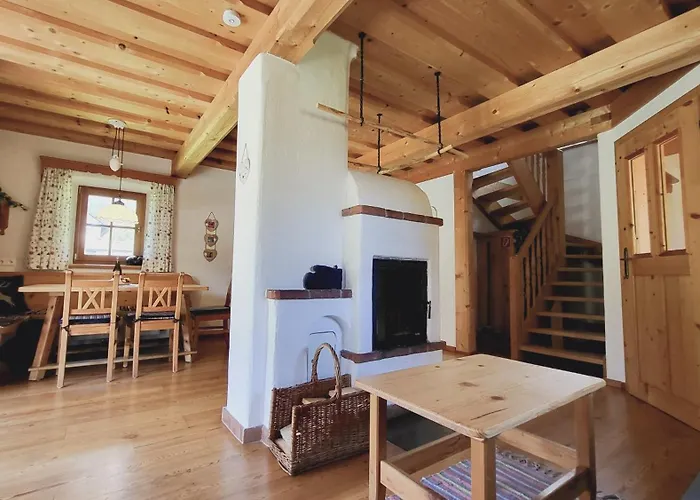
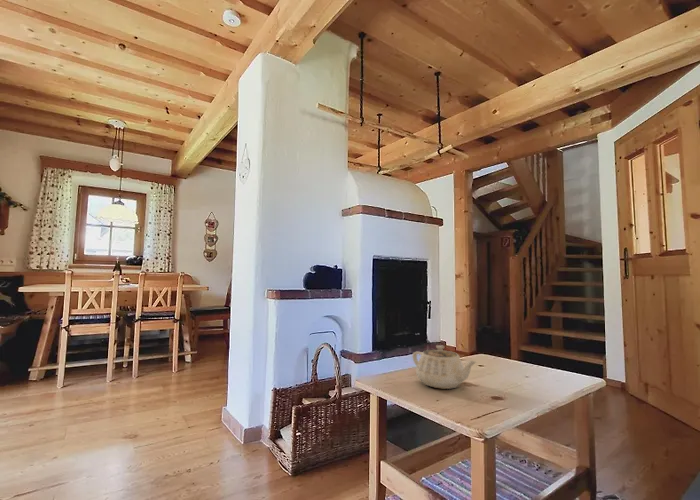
+ teapot (442, 365)
